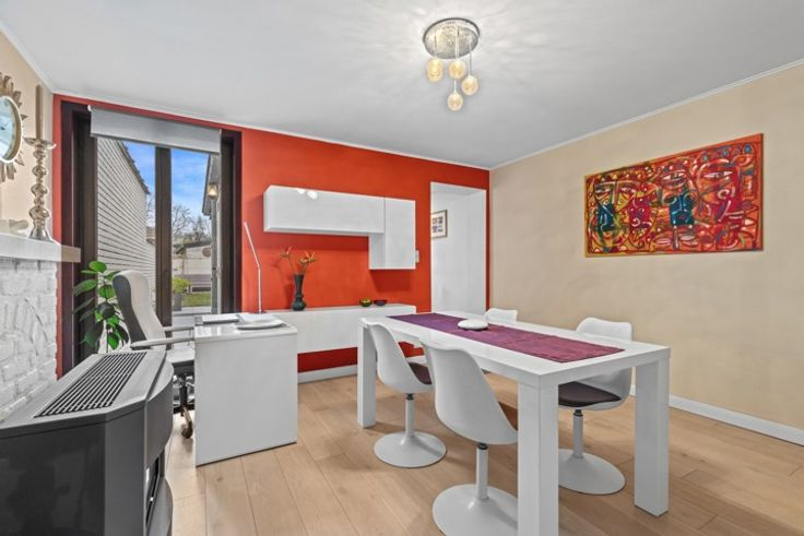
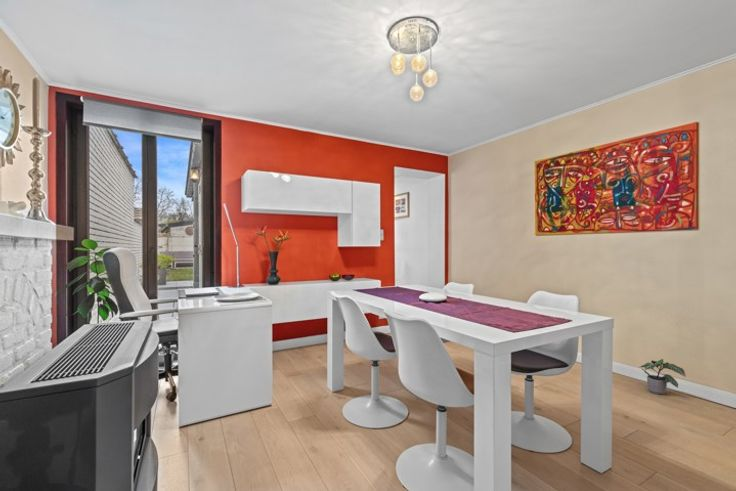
+ potted plant (661, 377)
